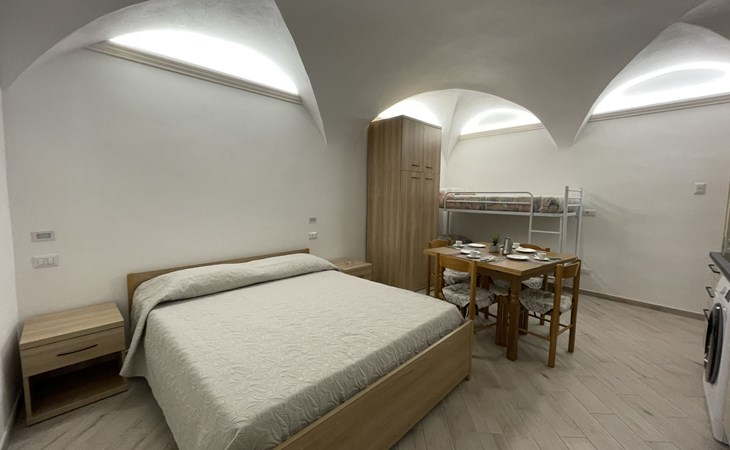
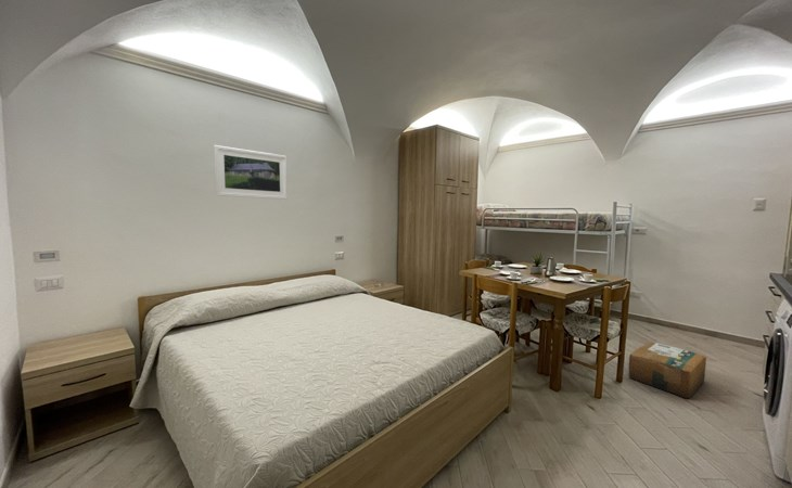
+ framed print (253, 174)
+ cardboard box (666, 365)
